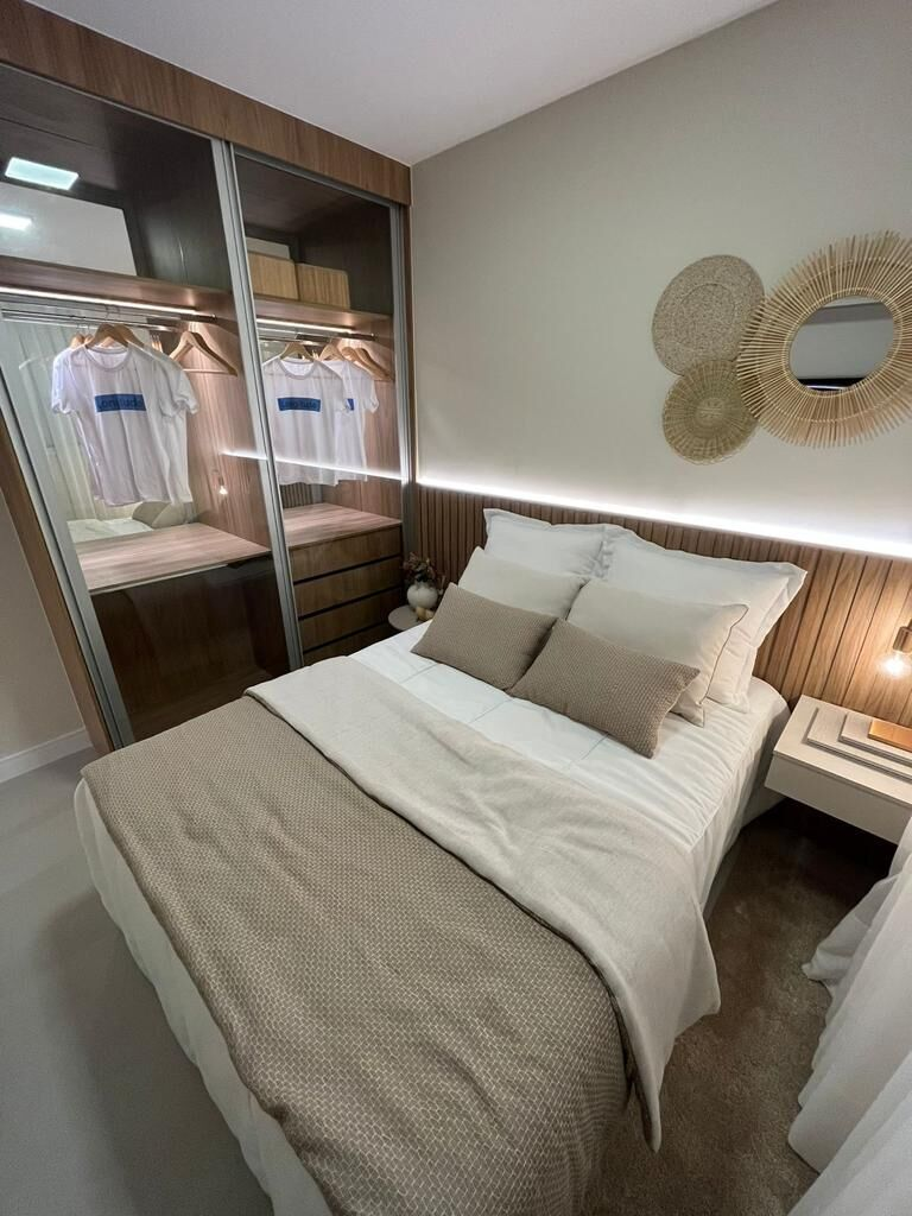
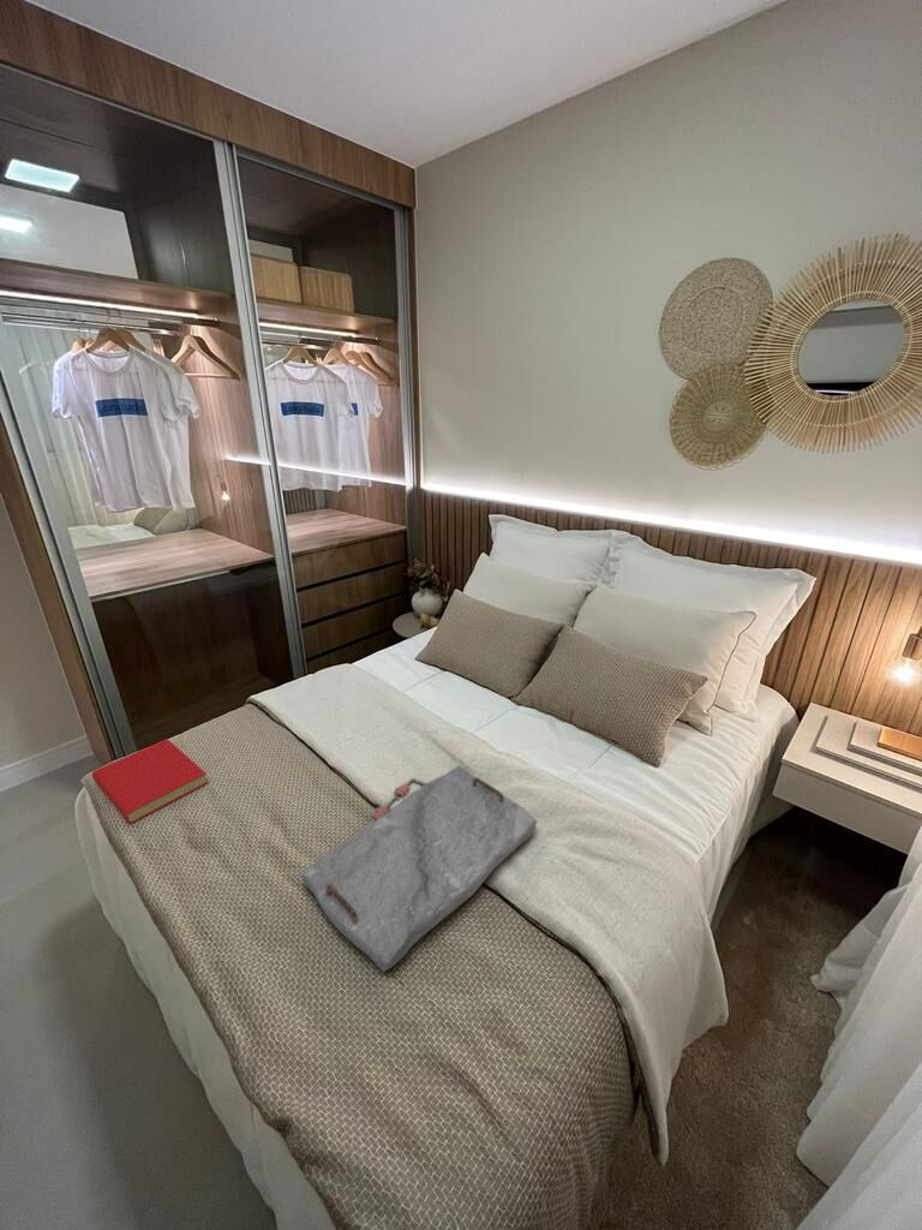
+ serving tray (417, 836)
+ book (149, 777)
